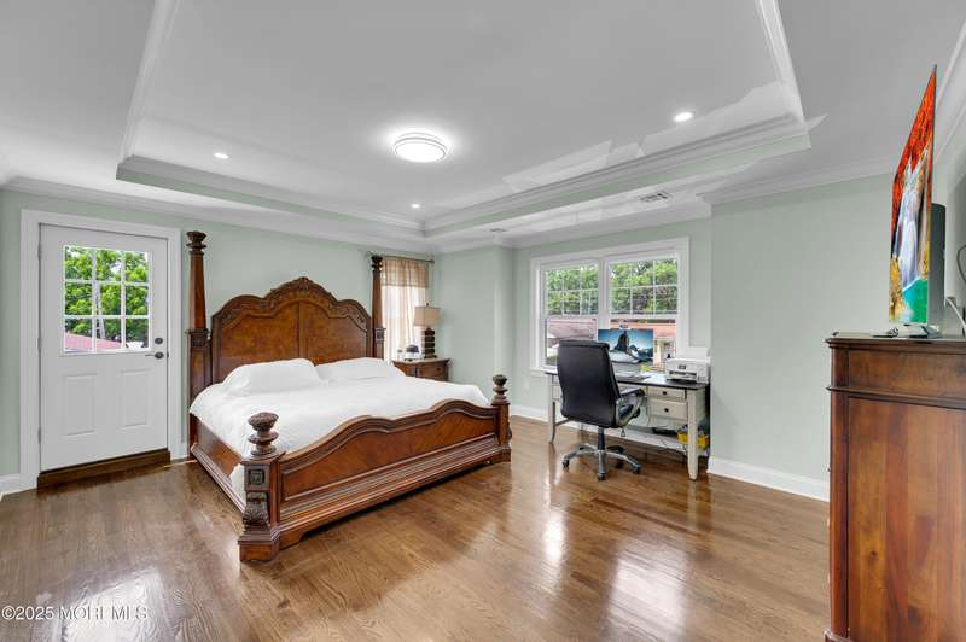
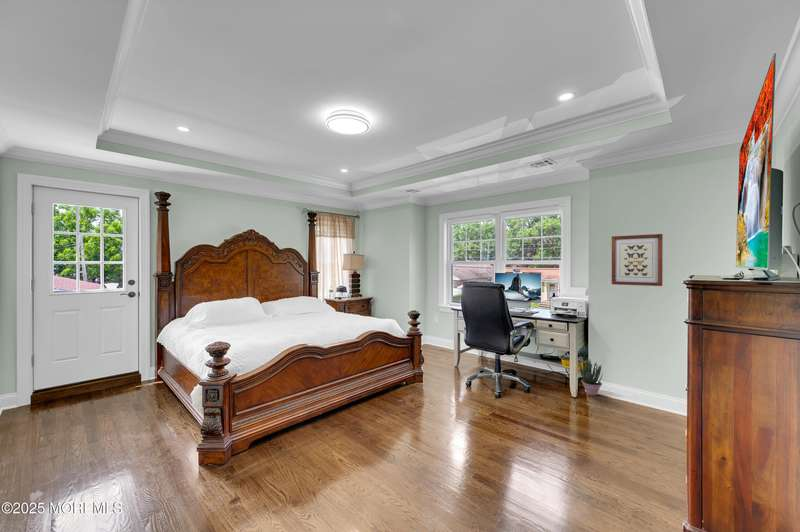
+ wall art (636, 260)
+ potted plant (590, 376)
